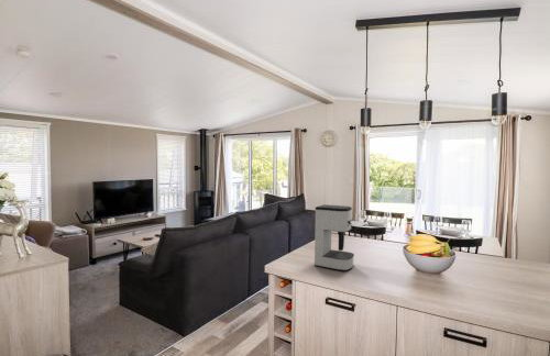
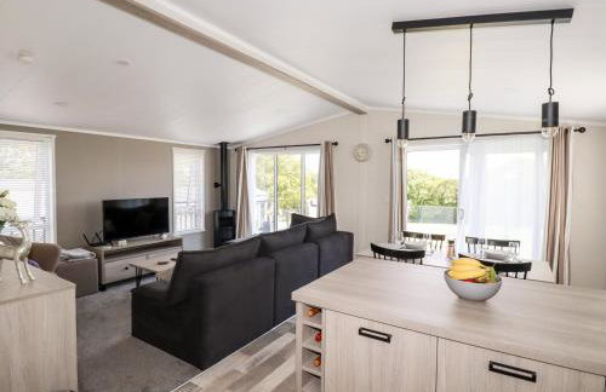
- coffee maker (338, 233)
